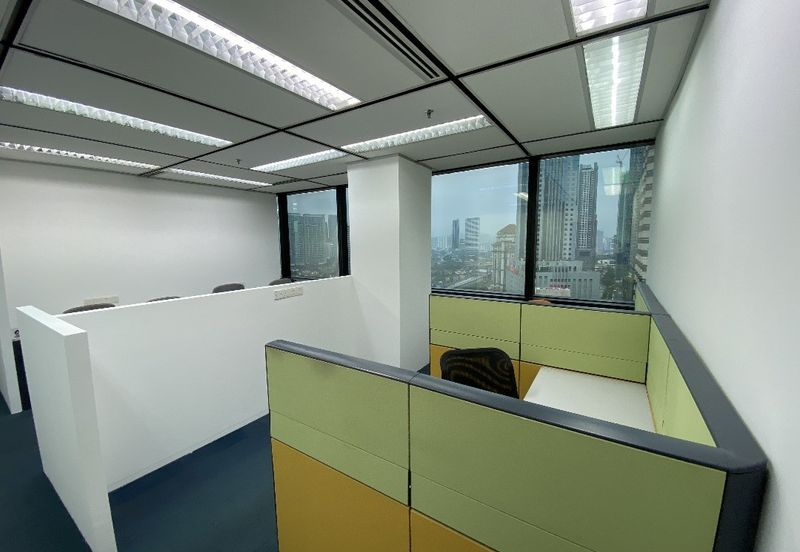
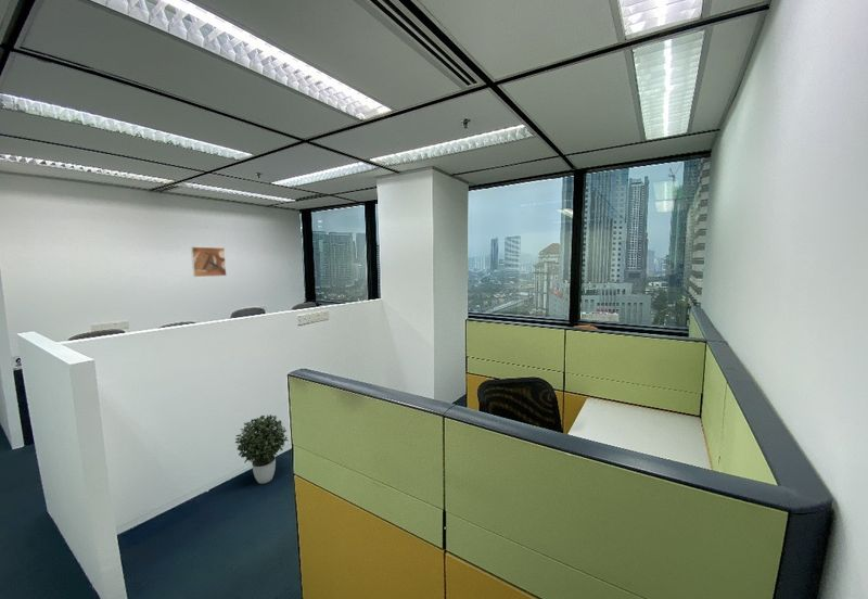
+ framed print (208, 262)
+ potted plant (264, 448)
